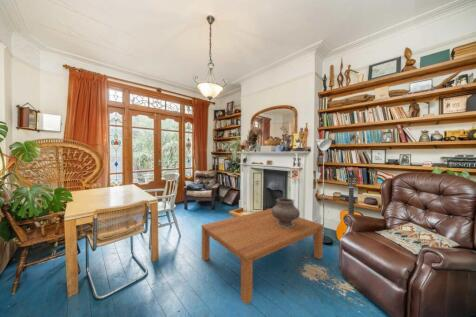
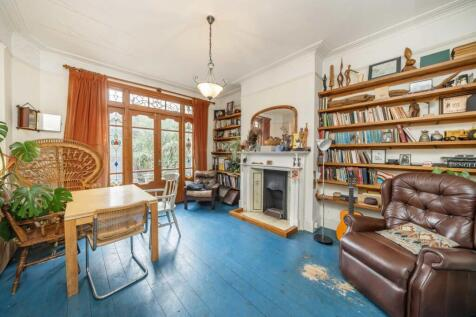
- ceramic pot (285, 211)
- coffee table (262, 241)
